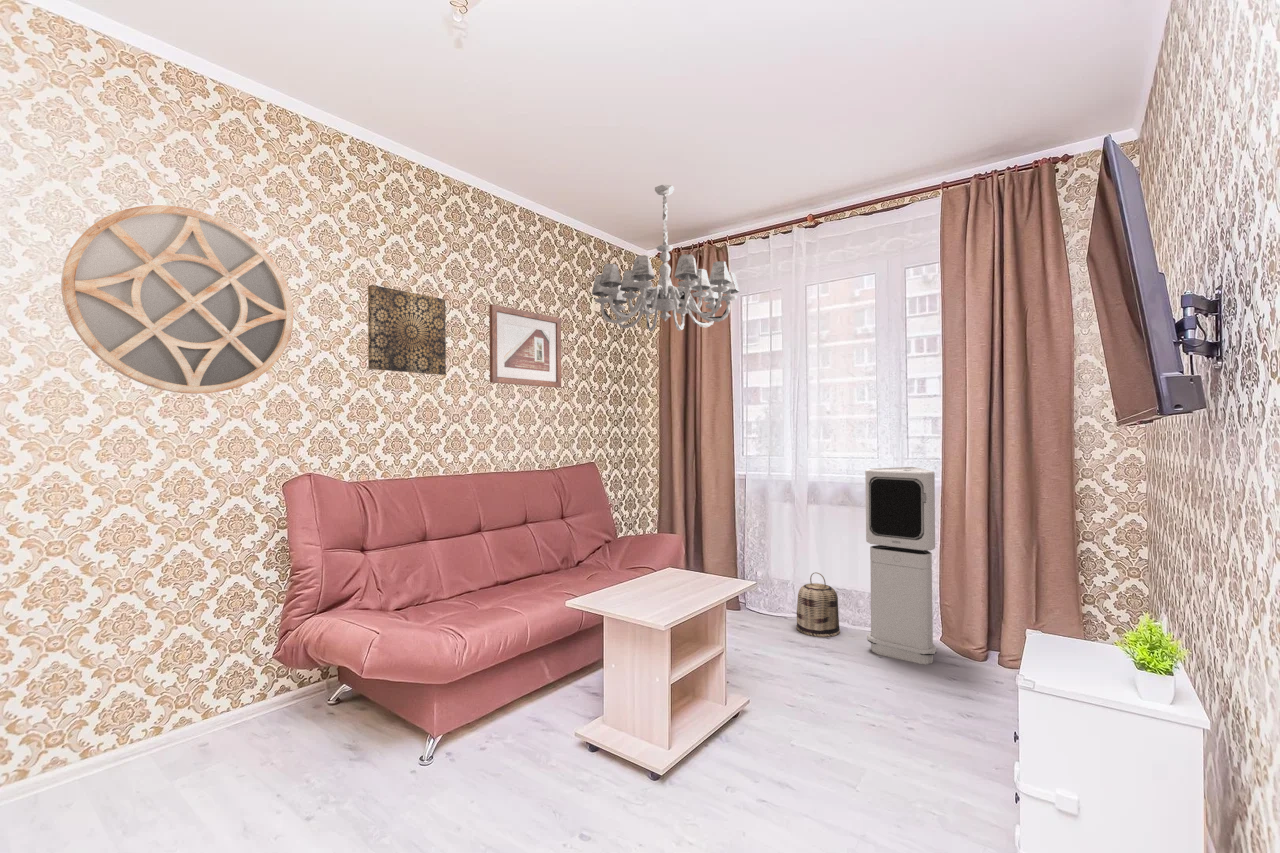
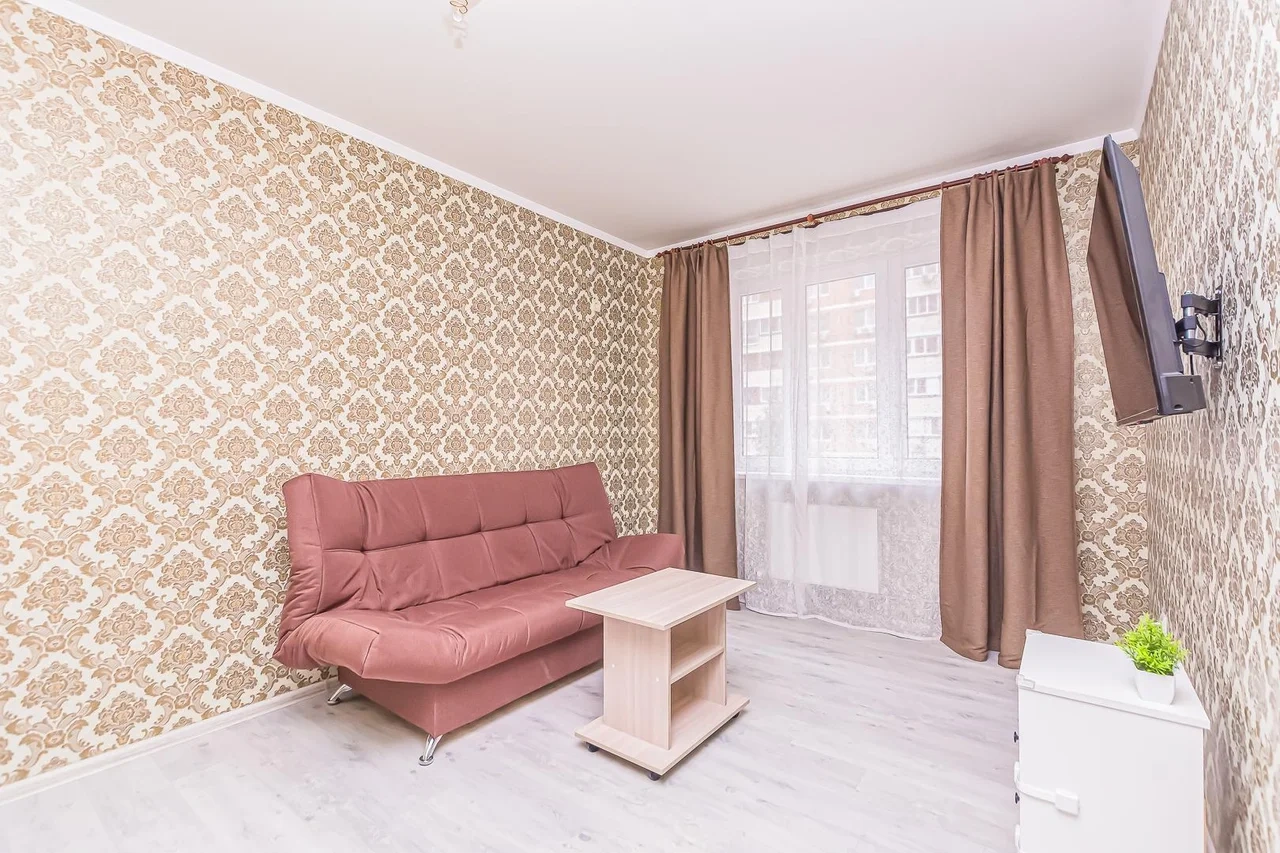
- home mirror (191, 301)
- basket (817, 601)
- air purifier (905, 559)
- picture frame (527, 348)
- chandelier (664, 255)
- wall art (408, 332)
